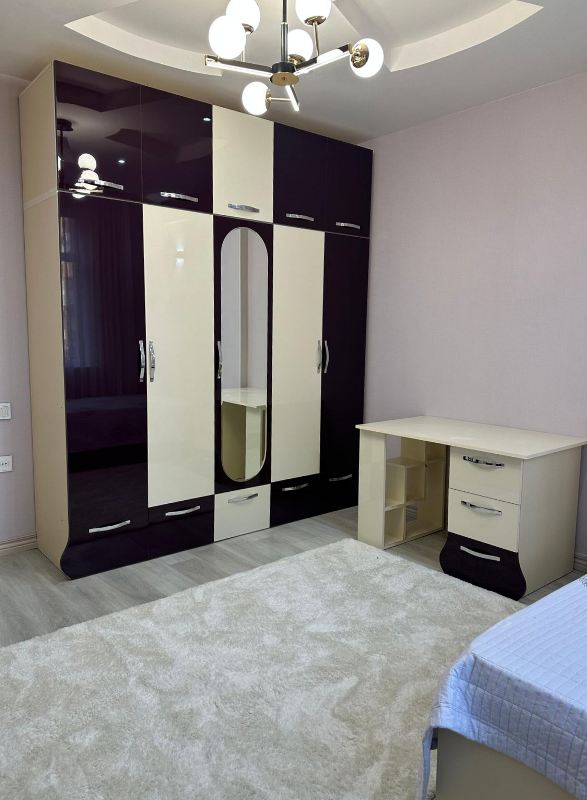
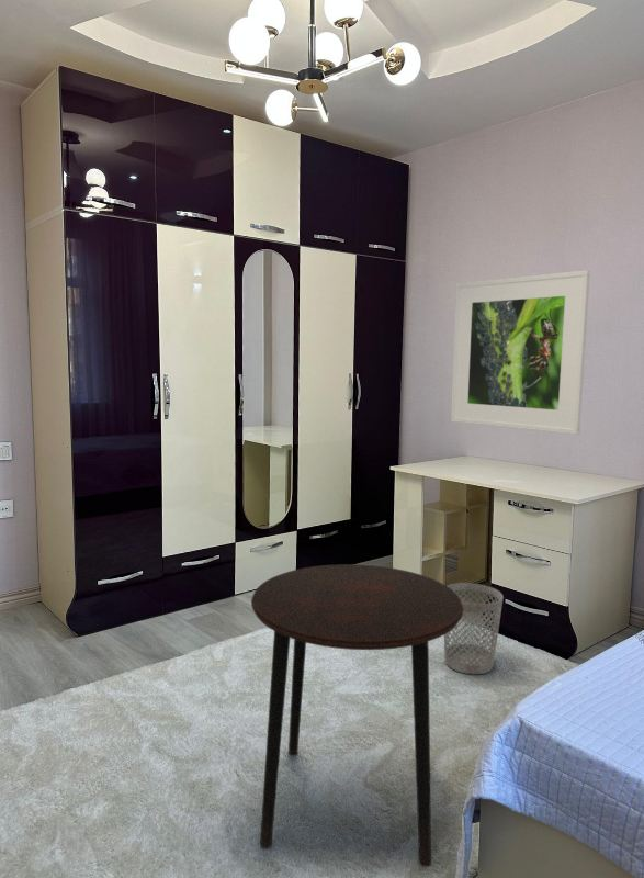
+ wastebasket (470, 628)
+ side table (353, 649)
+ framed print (513, 353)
